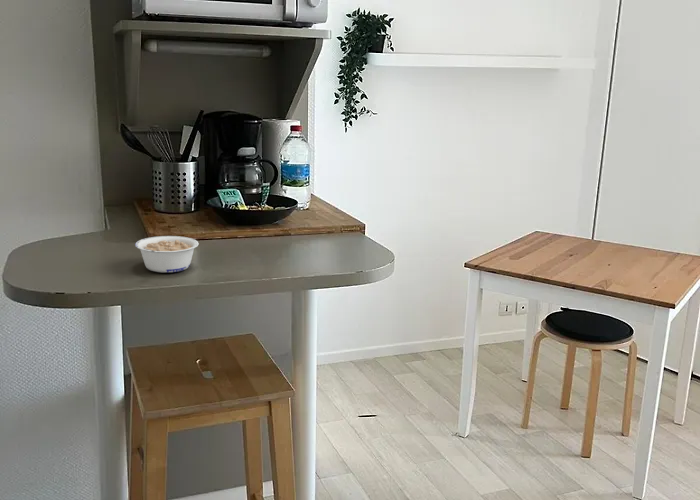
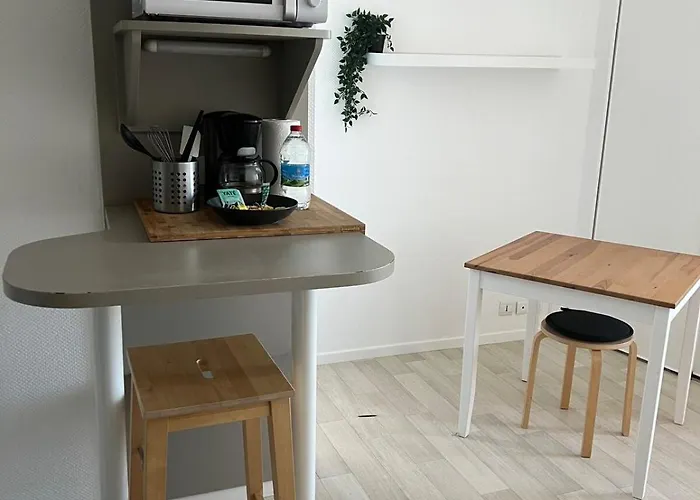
- legume (167, 253)
